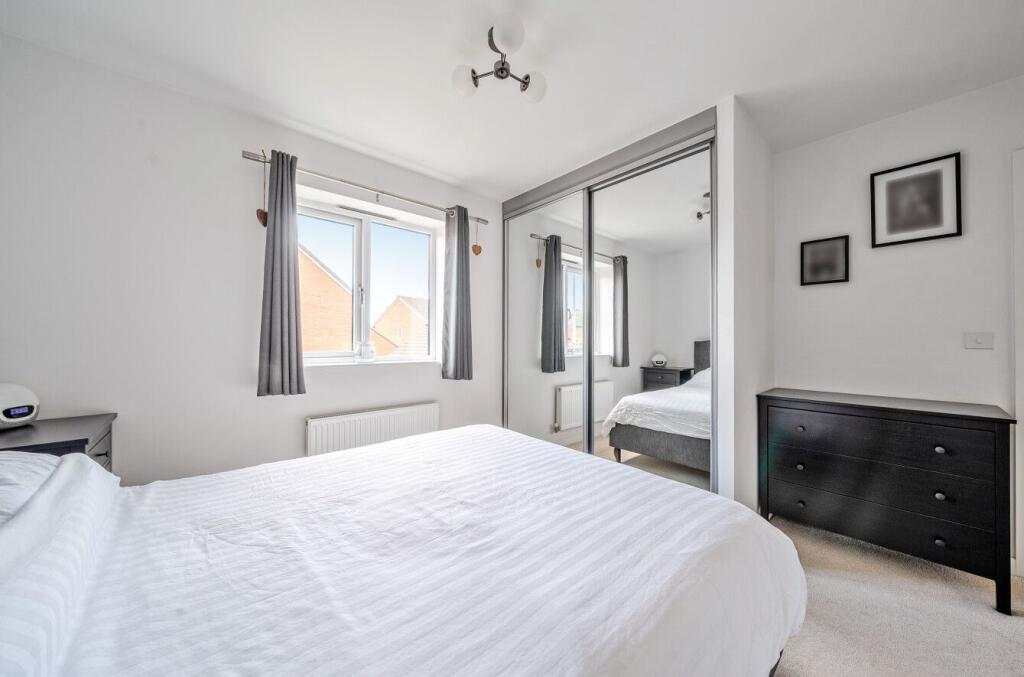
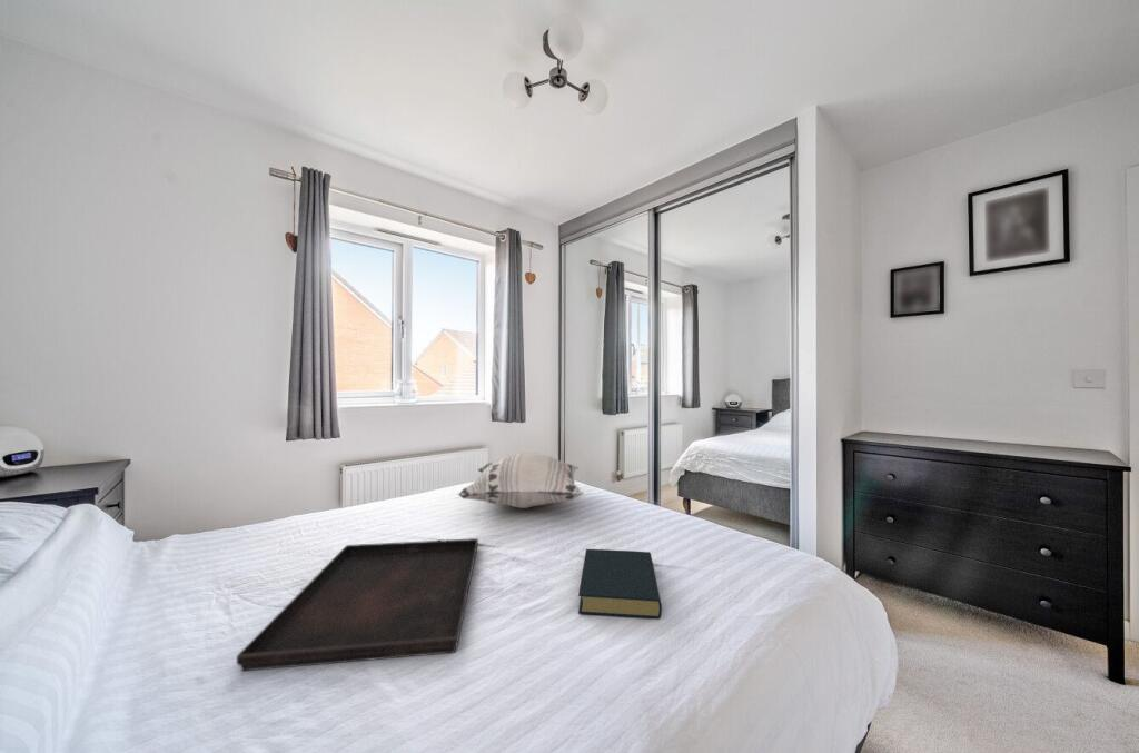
+ serving tray (389, 587)
+ hardback book (618, 578)
+ decorative pillow (525, 478)
